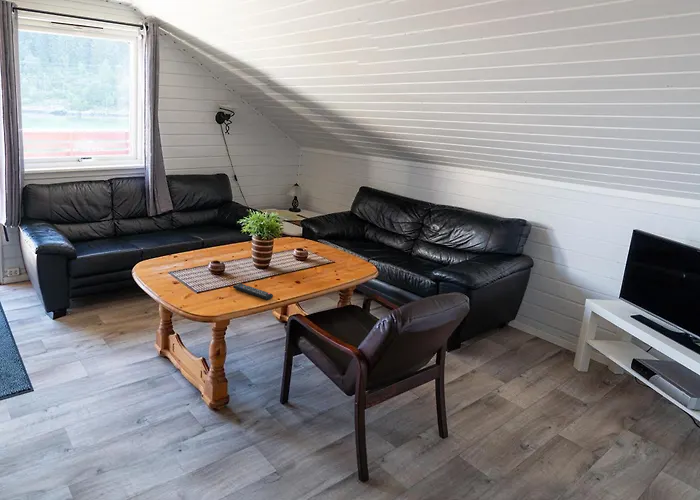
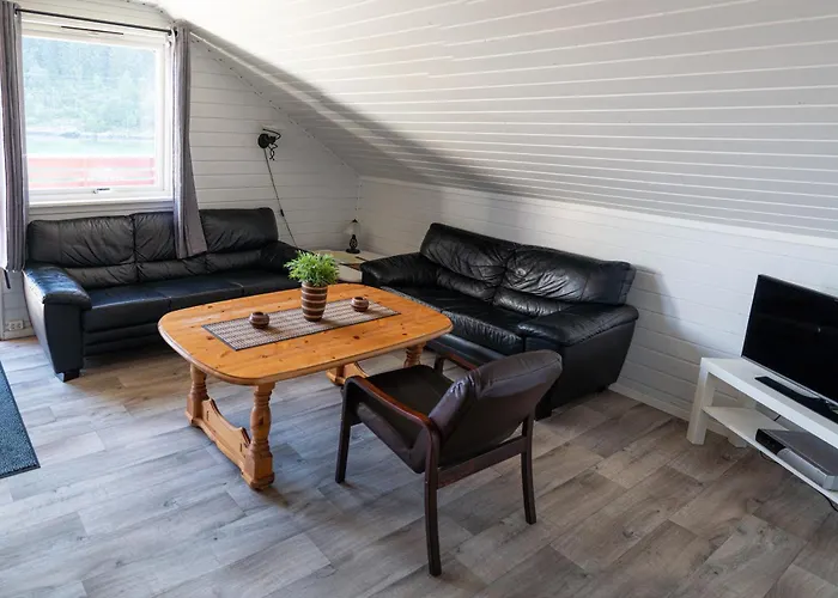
- remote control (252, 291)
